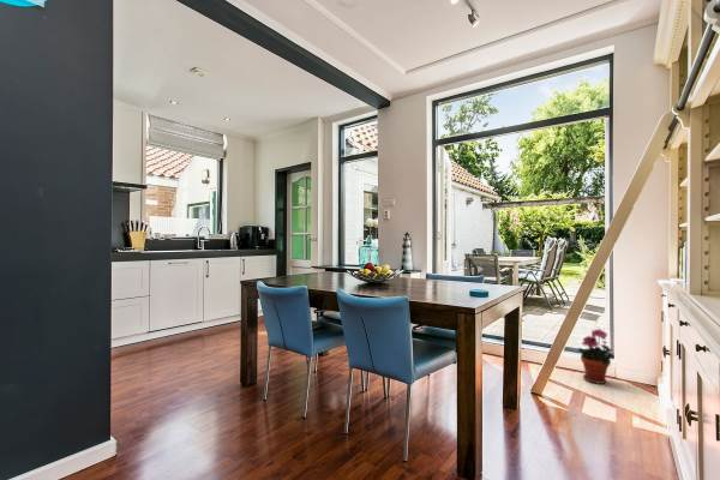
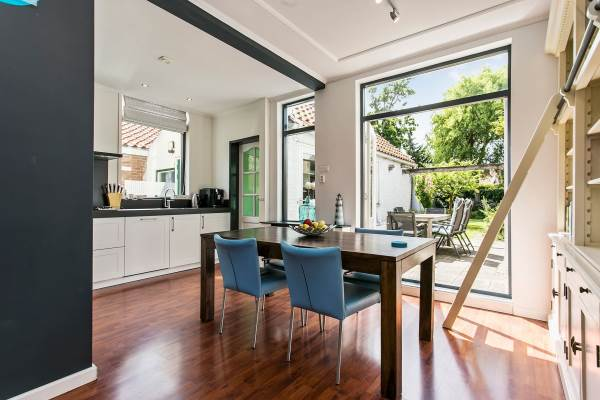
- potted plant (595, 354)
